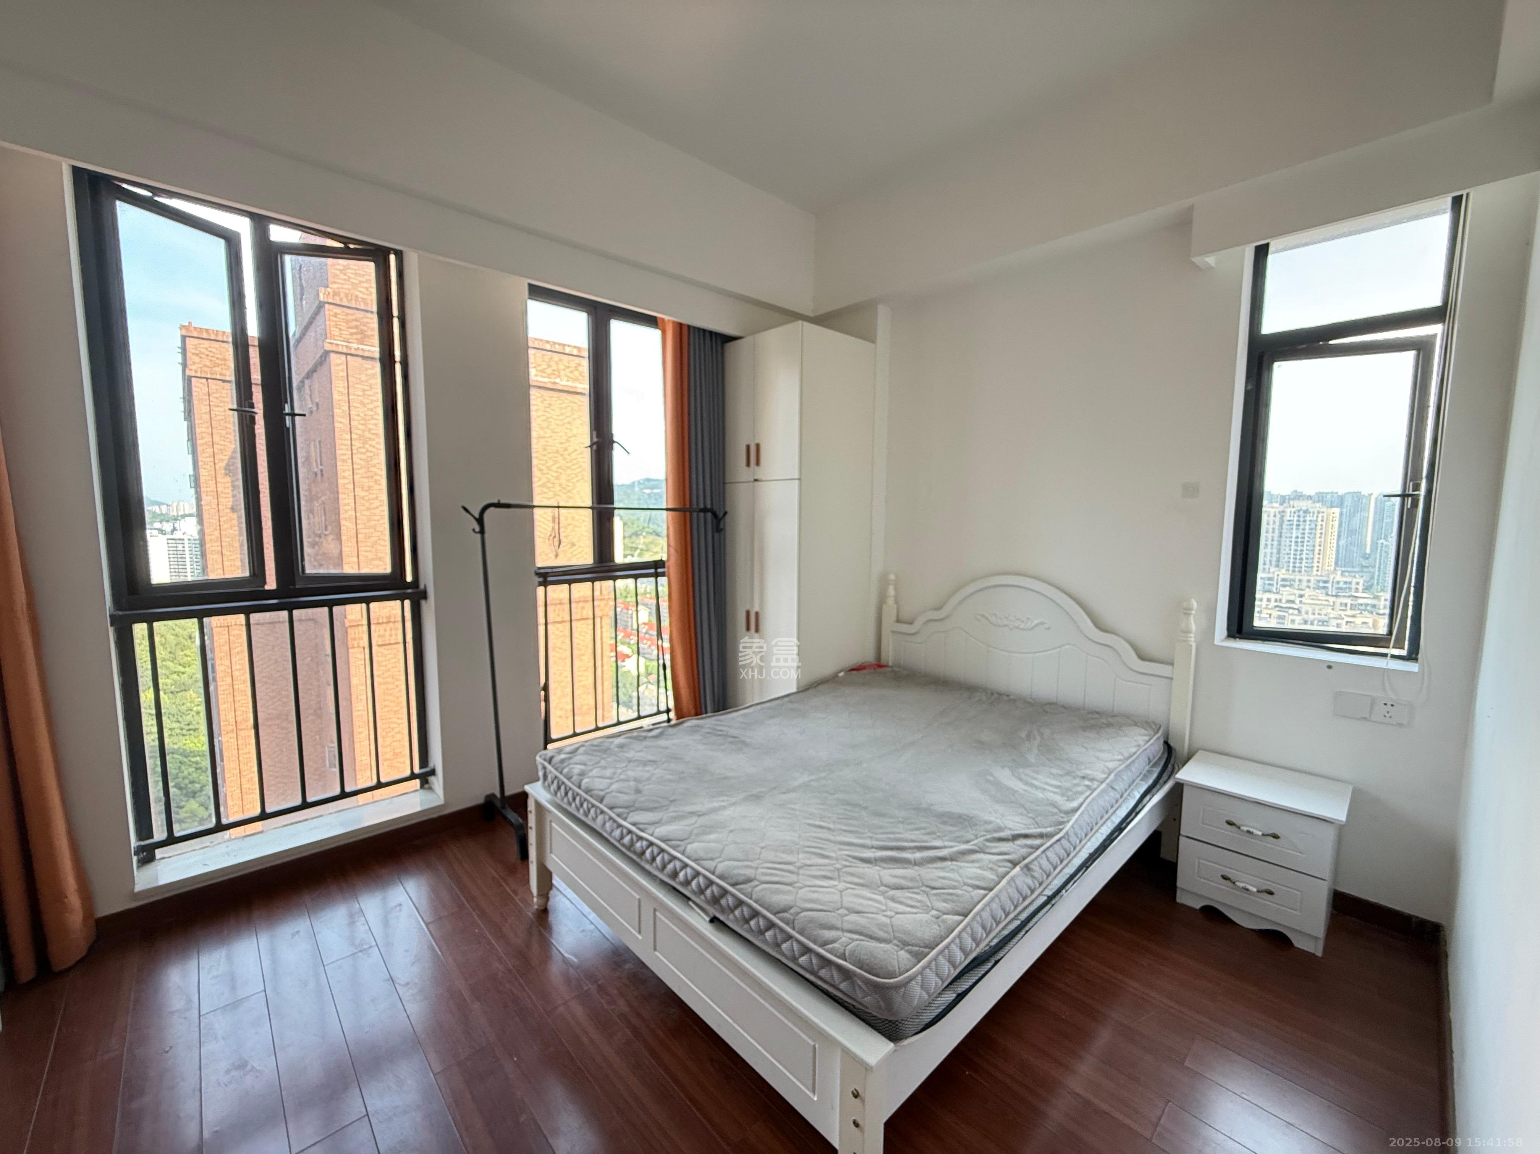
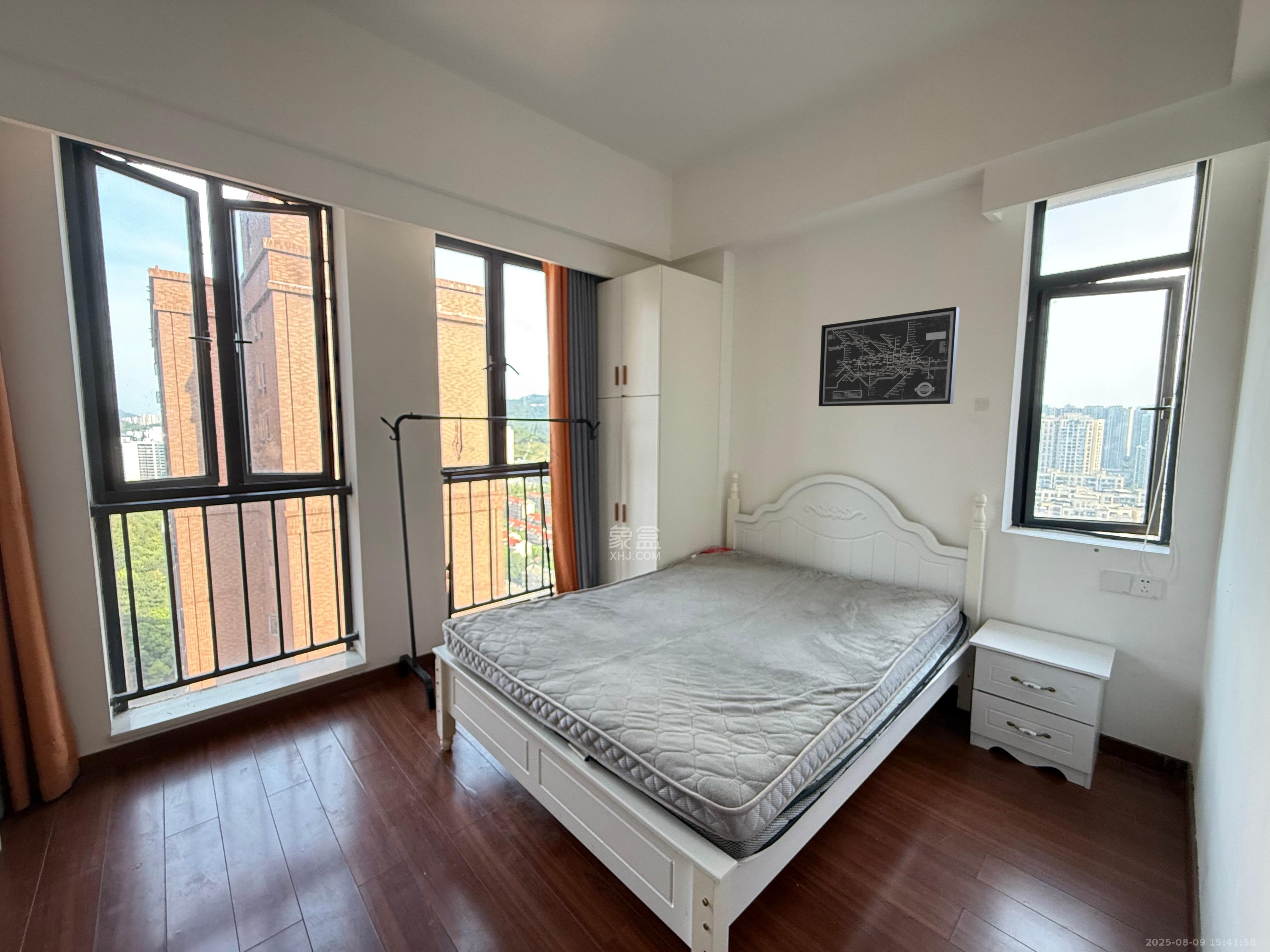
+ wall art (883, 361)
